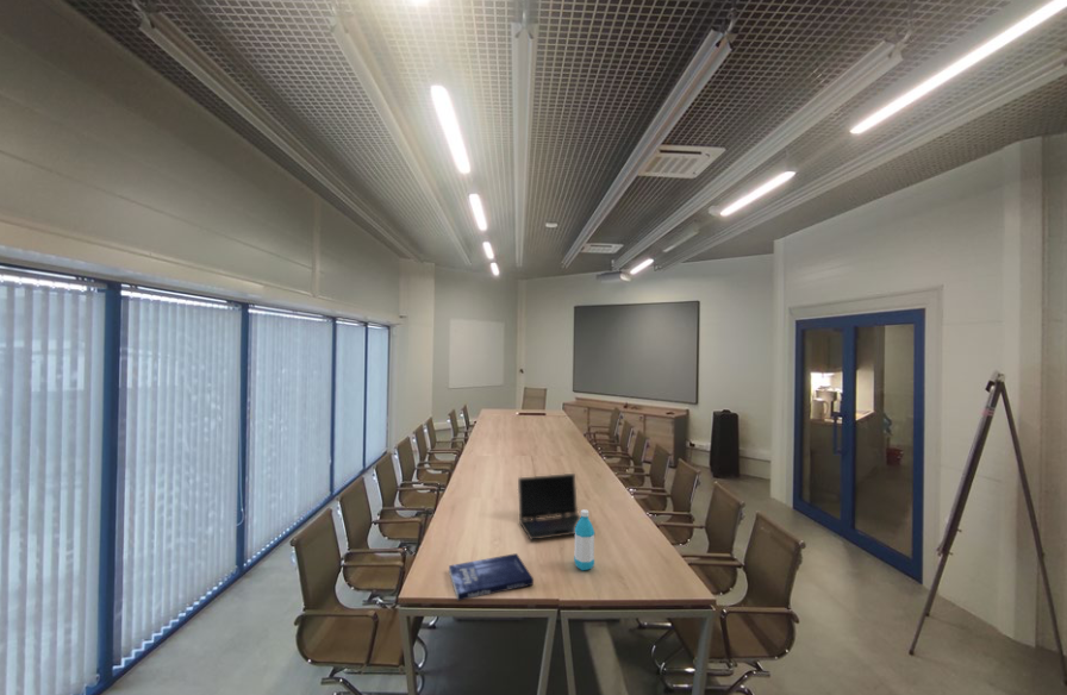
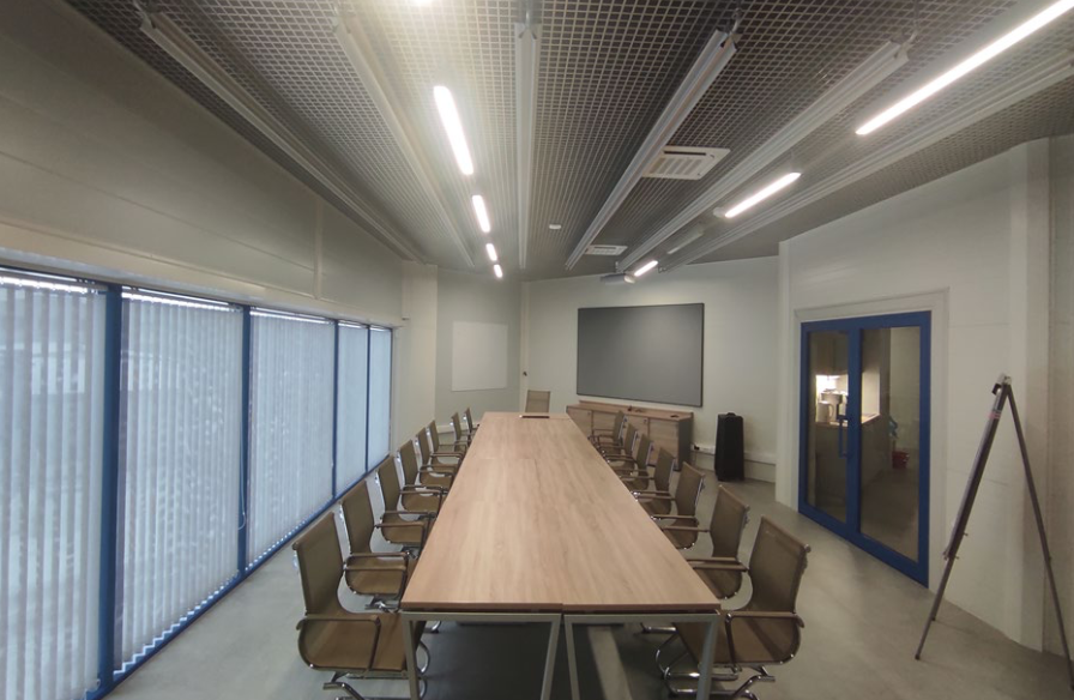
- laptop computer (554, 505)
- water bottle (584, 538)
- book (489, 575)
